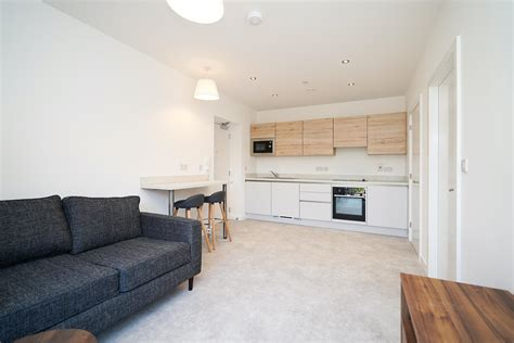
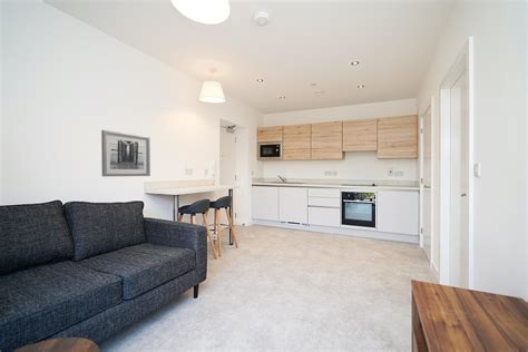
+ wall art (127, 155)
